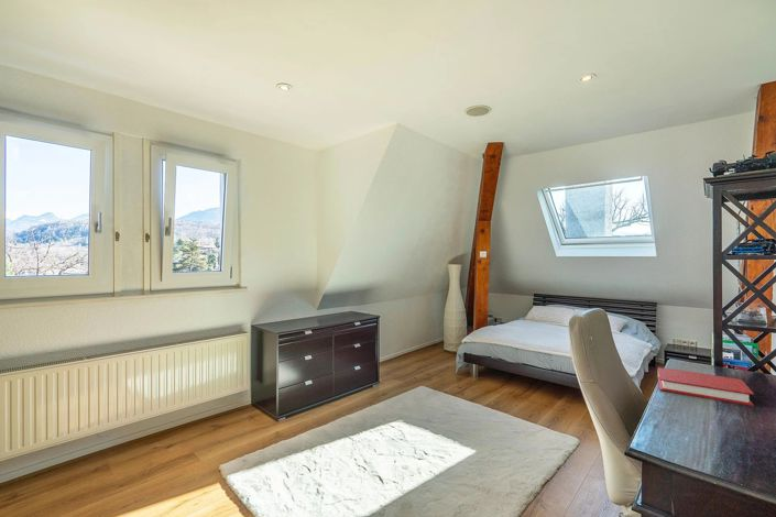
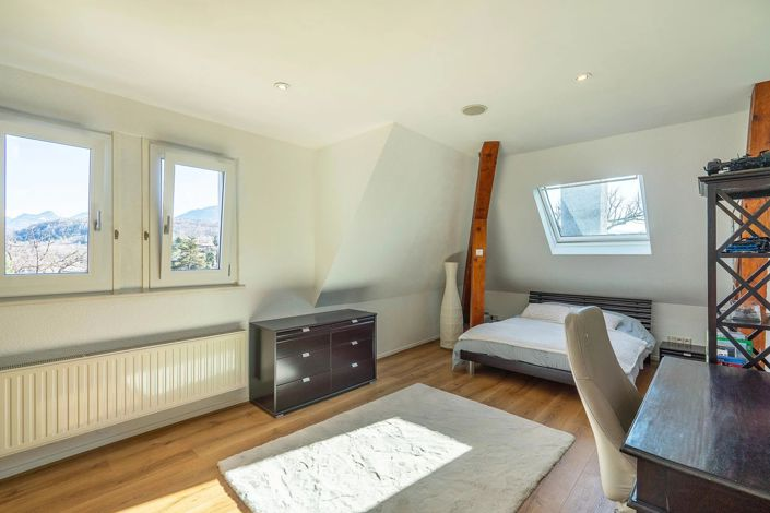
- book (700, 384)
